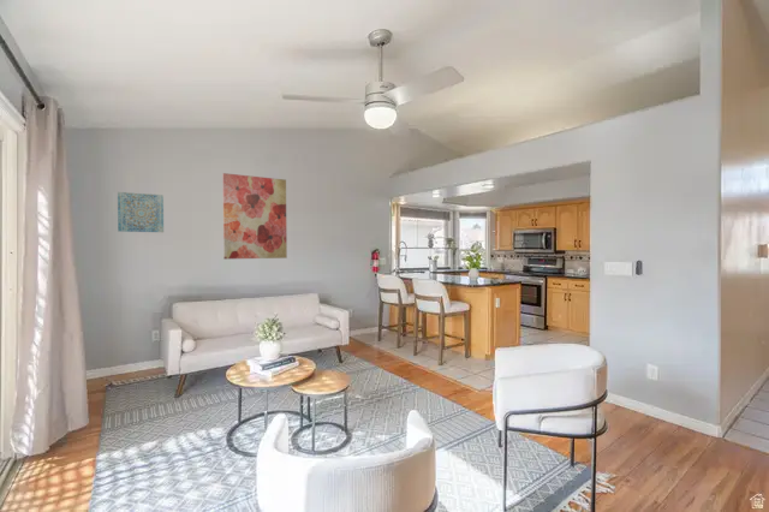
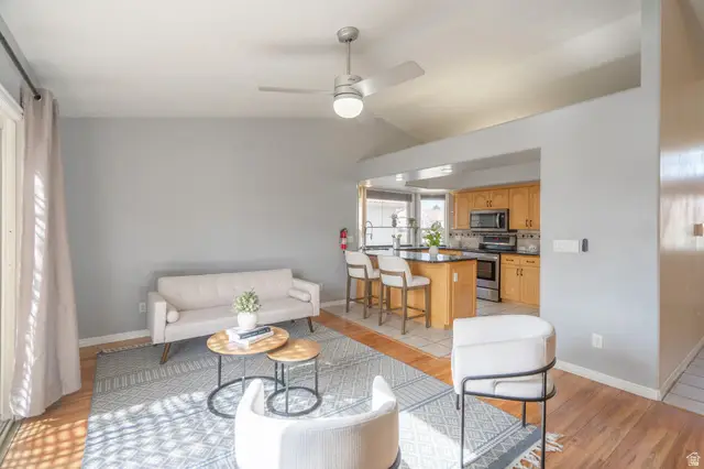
- wall art (141, 213)
- wall art (256, 218)
